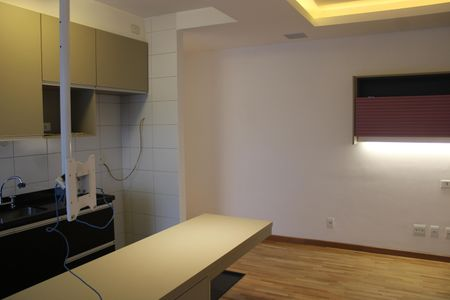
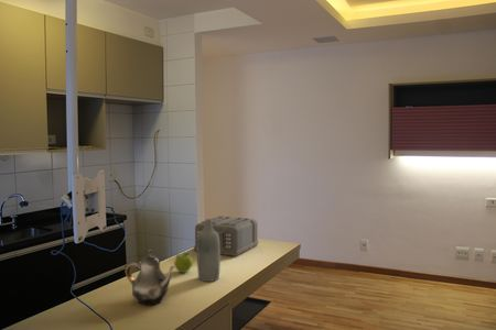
+ fruit (183, 262)
+ toaster (225, 234)
+ bottle (208, 249)
+ teapot (150, 275)
